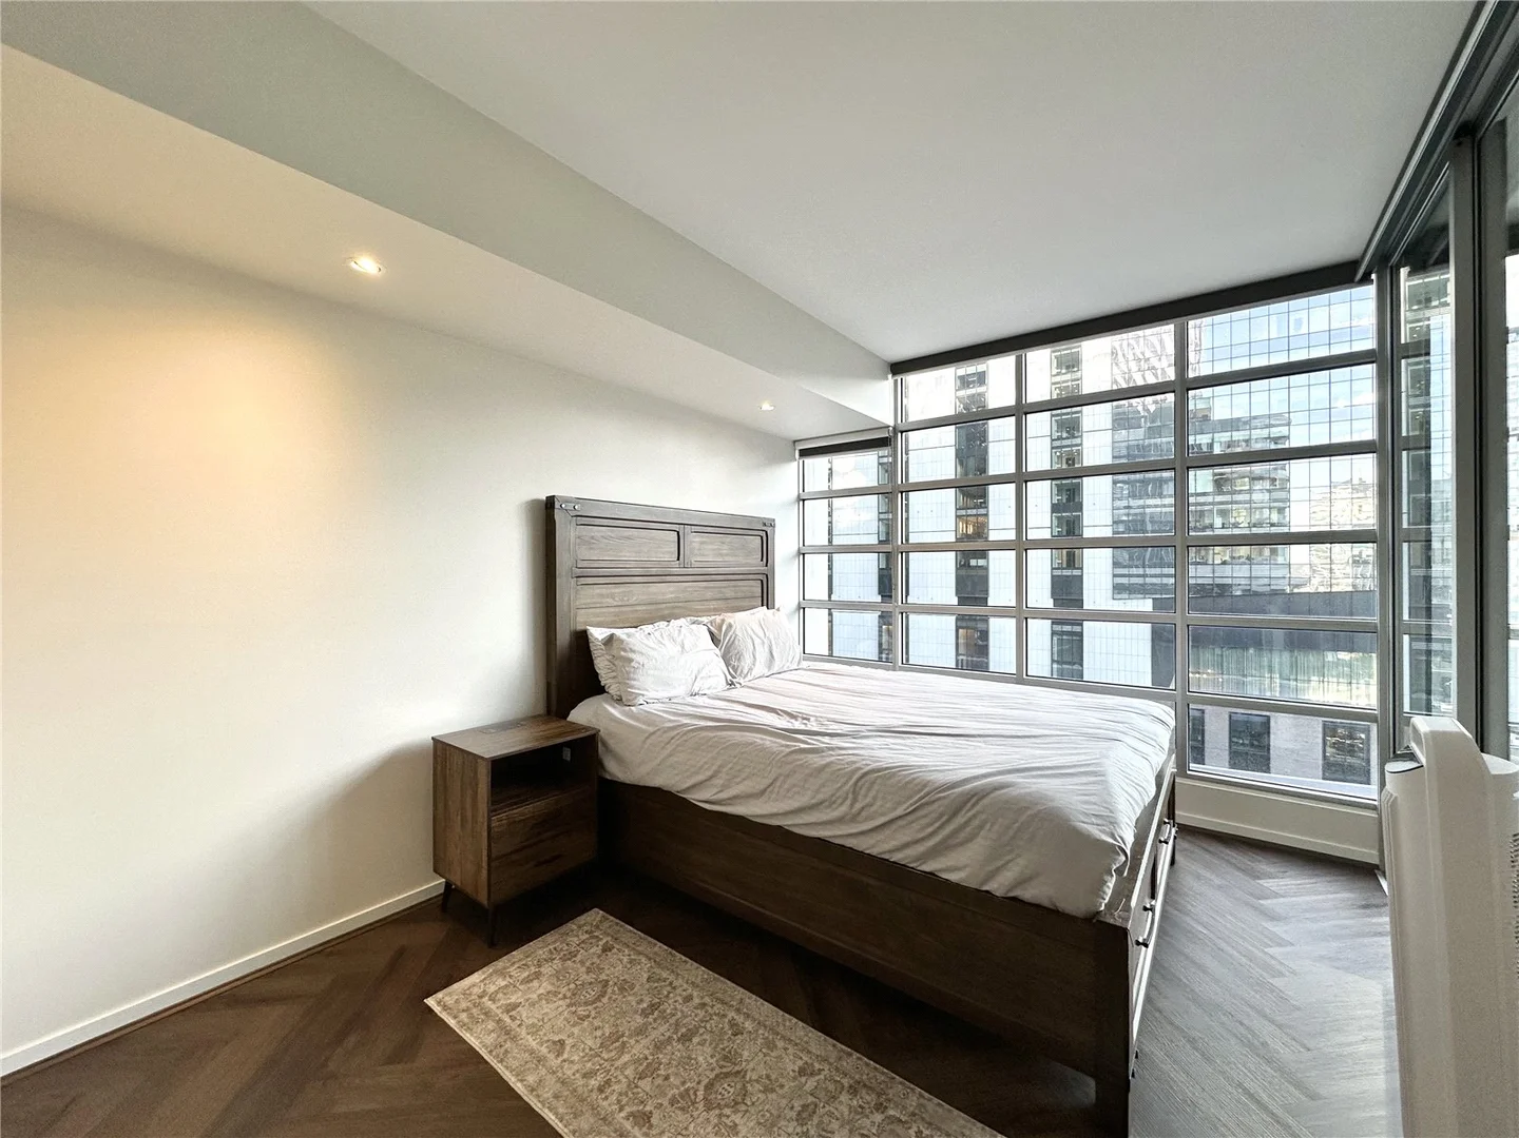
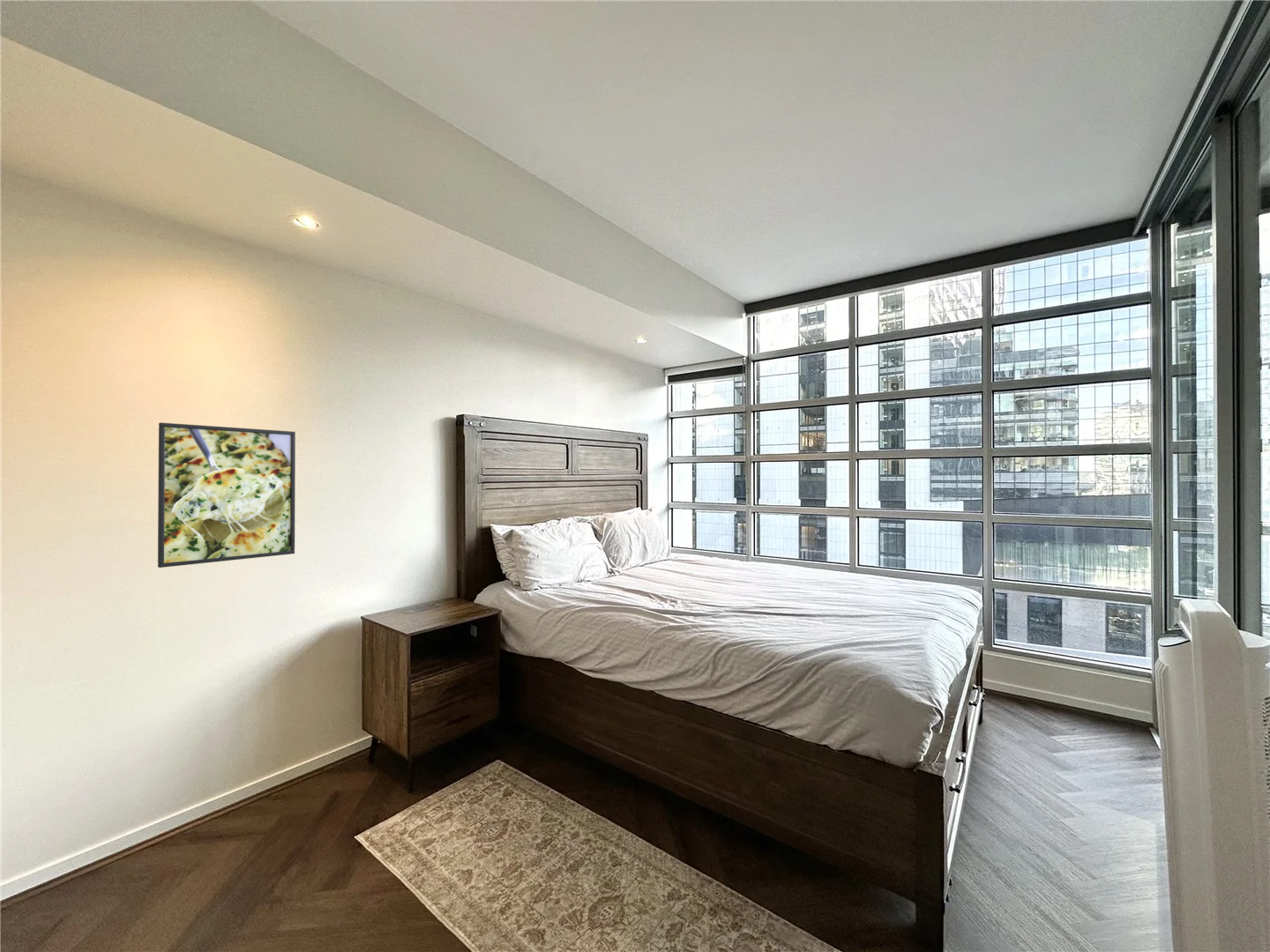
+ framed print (232, 494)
